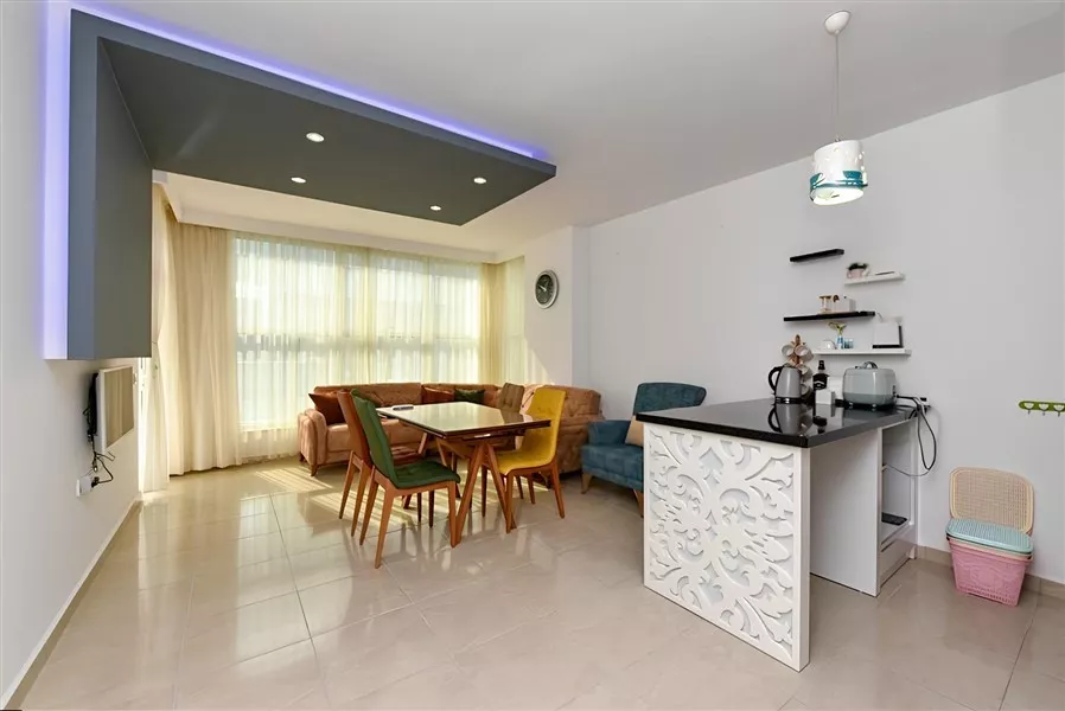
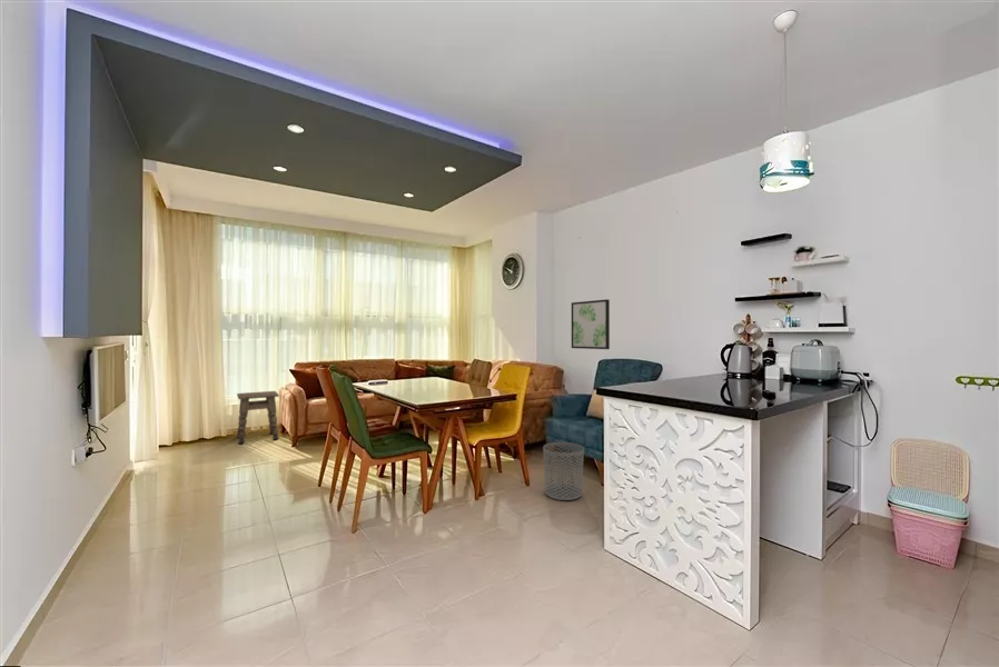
+ wall art (588, 325)
+ waste bin (563, 470)
+ side table (255, 409)
